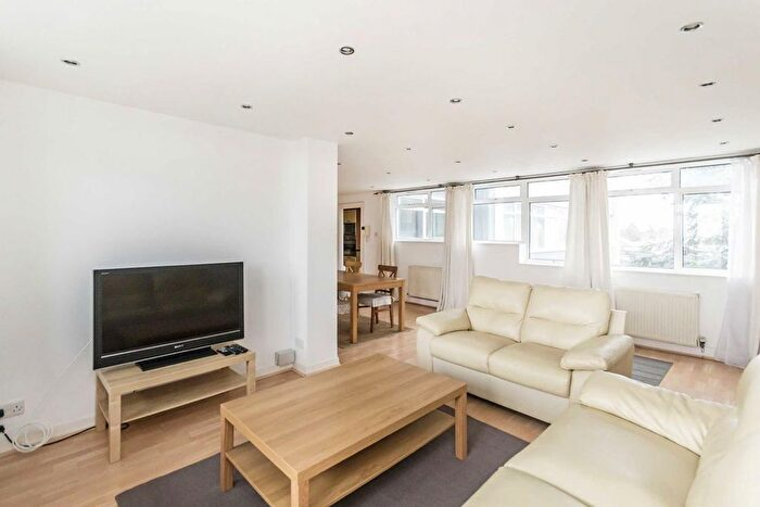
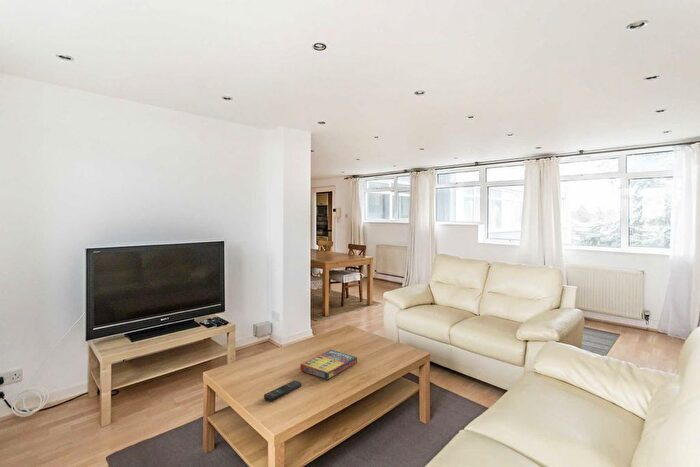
+ game compilation box (329, 363)
+ remote control (283, 390)
